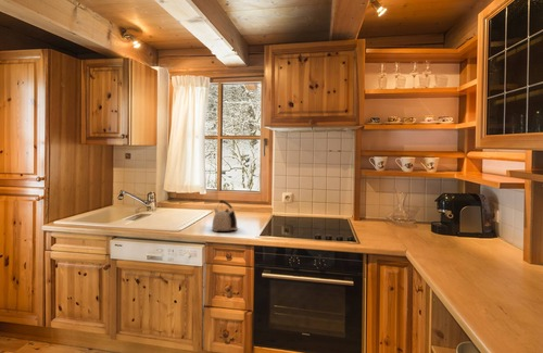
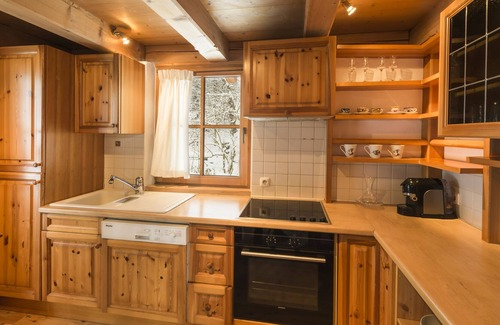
- kettle (224, 214)
